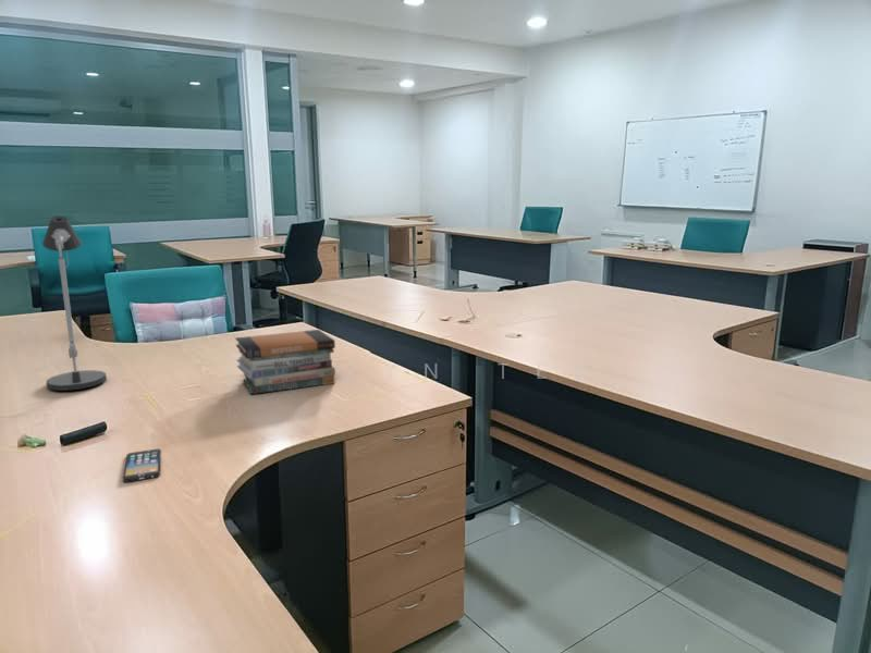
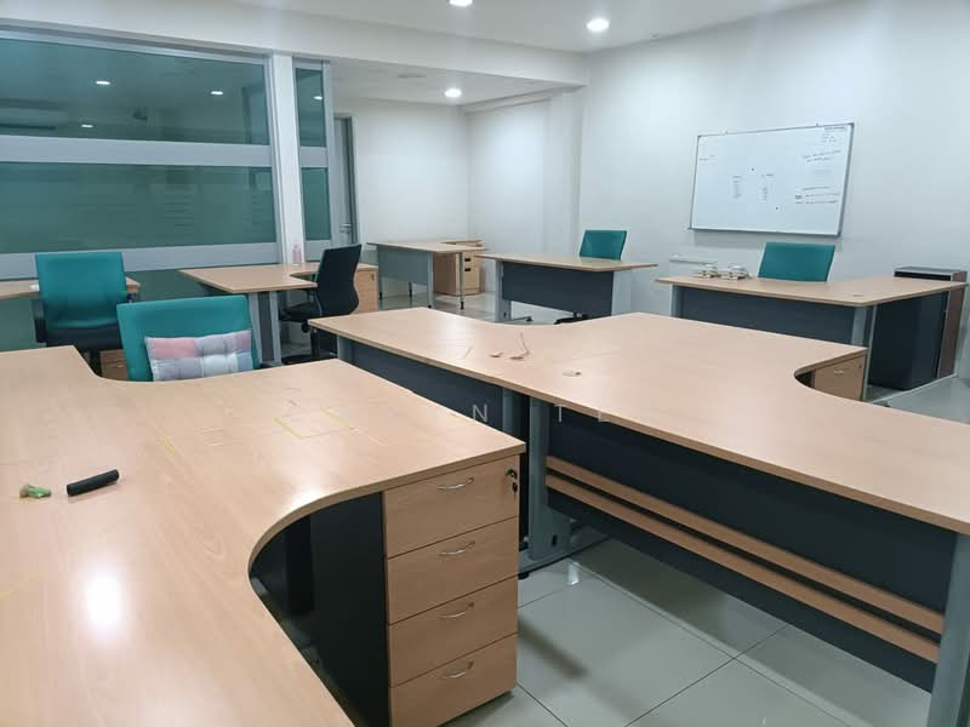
- smartphone (143, 464)
- desk lamp (68, 294)
- book stack (285, 360)
